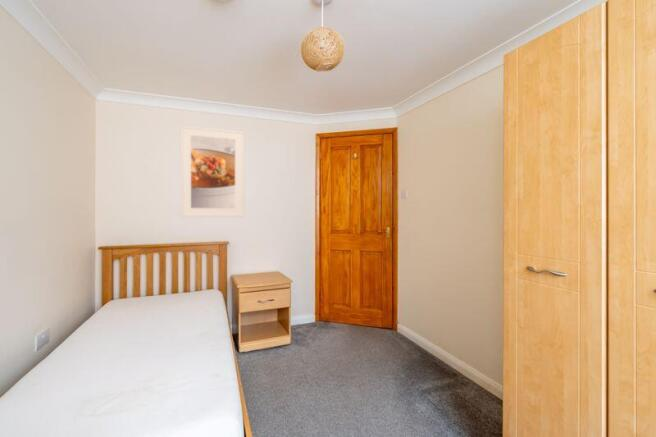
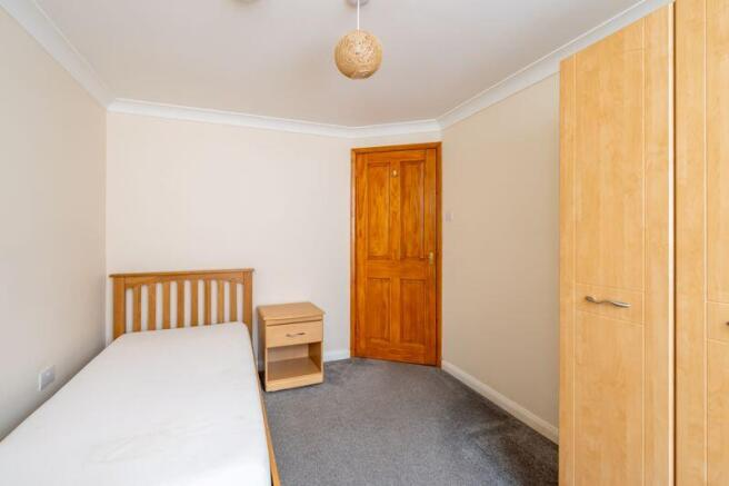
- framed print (213, 172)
